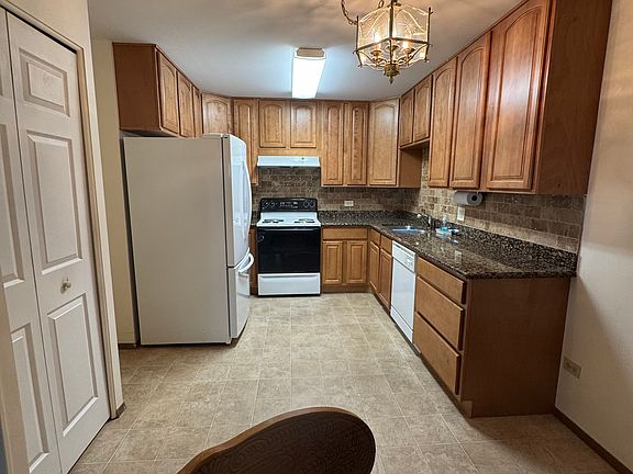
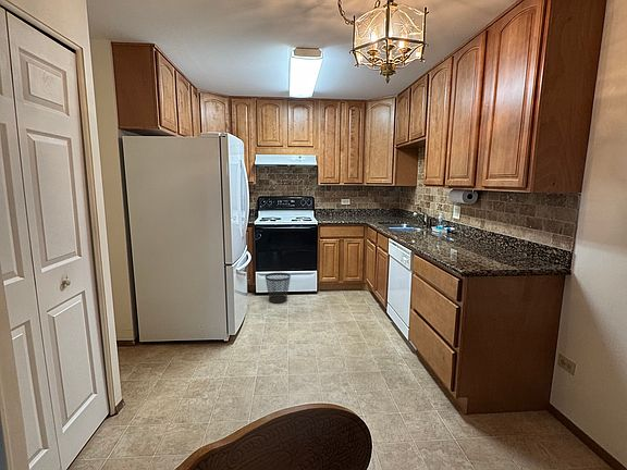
+ wastebasket (278, 287)
